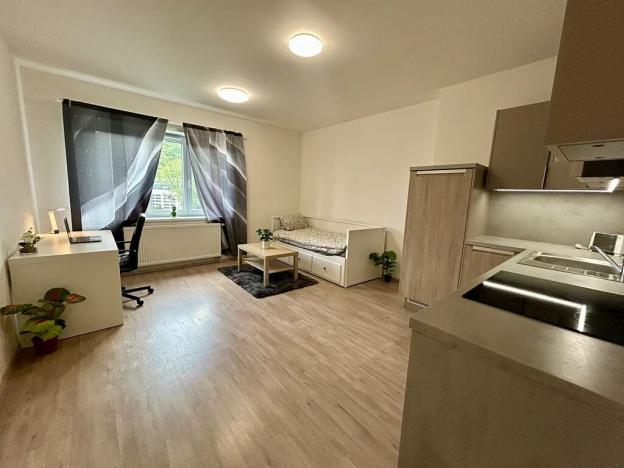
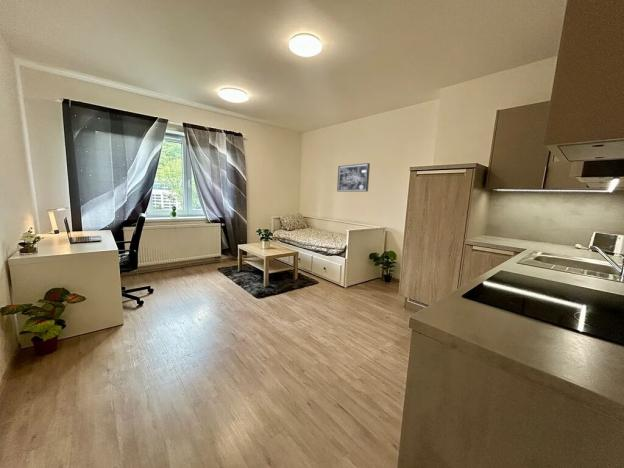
+ wall art (352, 178)
